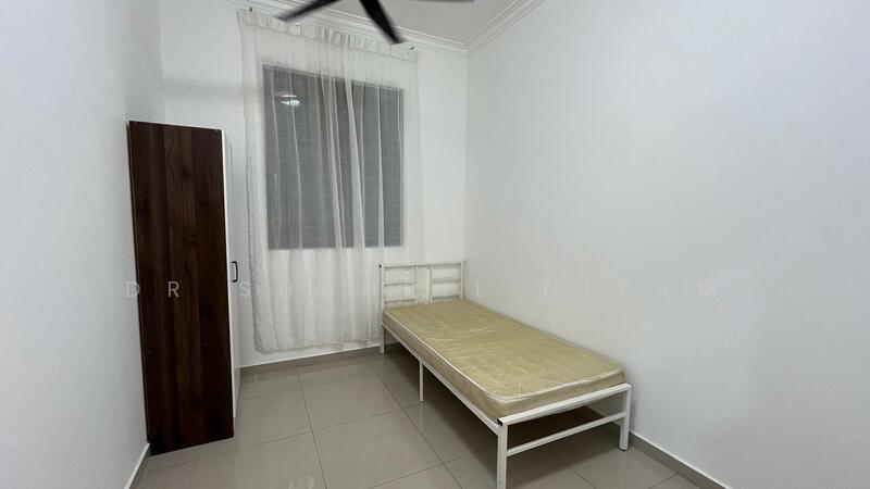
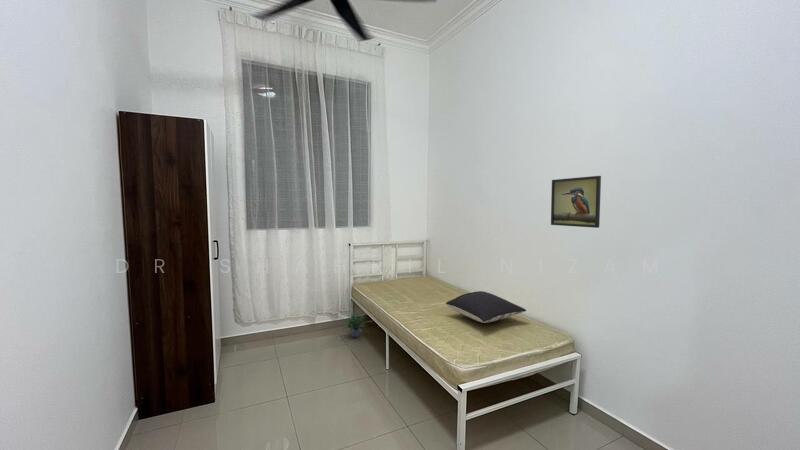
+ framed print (574, 202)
+ pillow (484, 306)
+ potted plant (354, 319)
